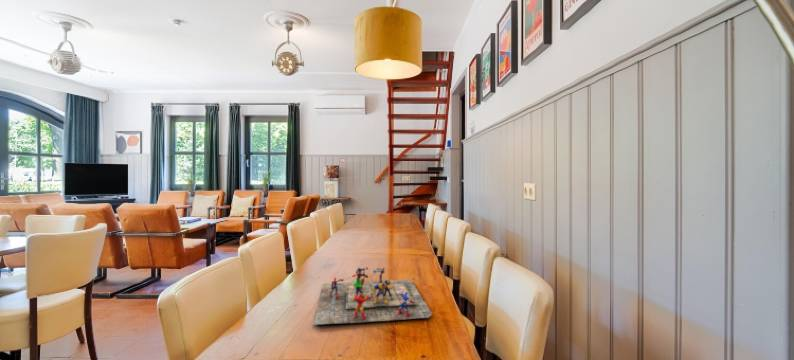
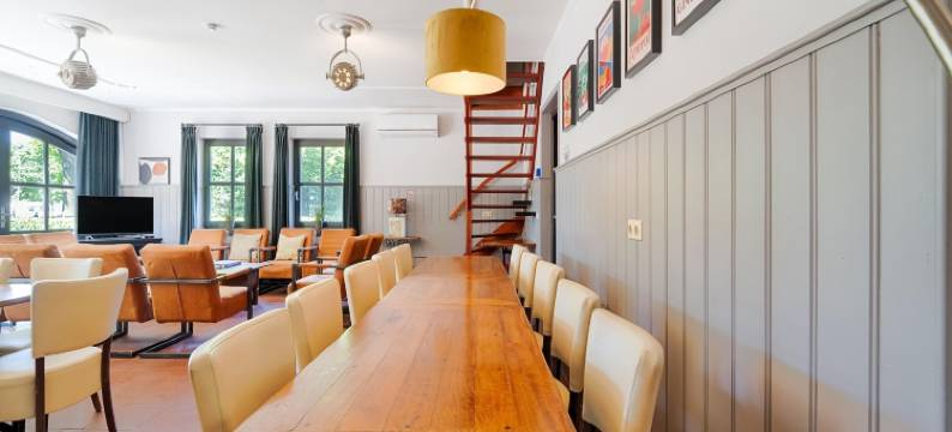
- board game (369, 285)
